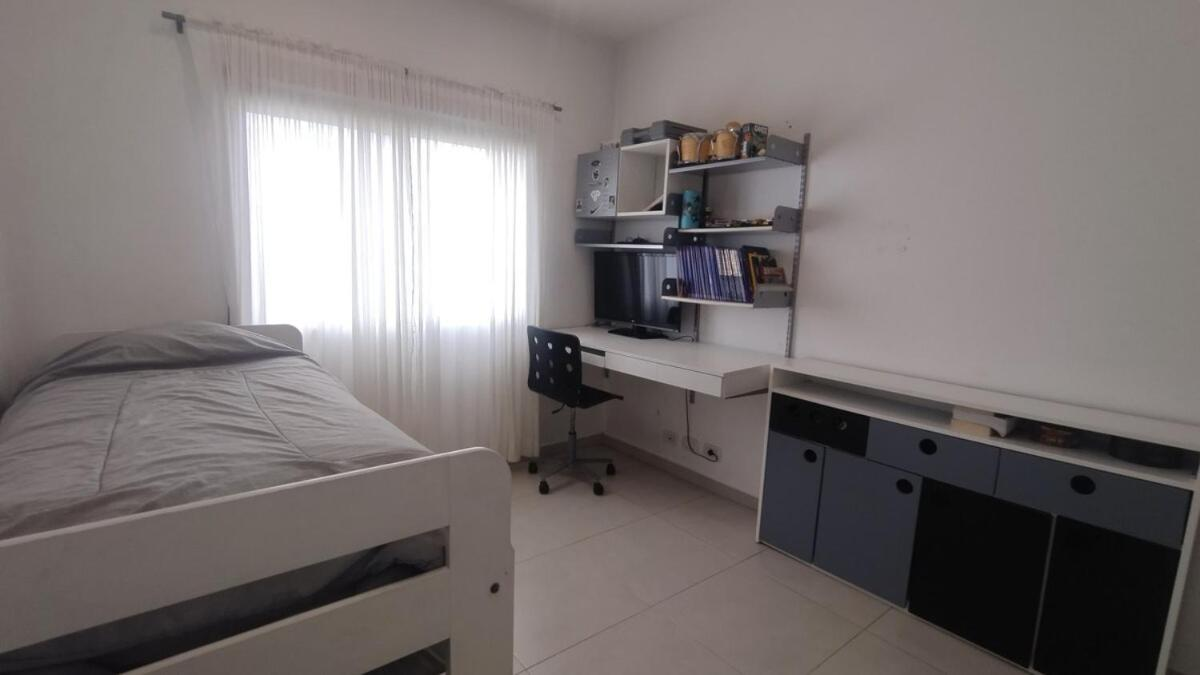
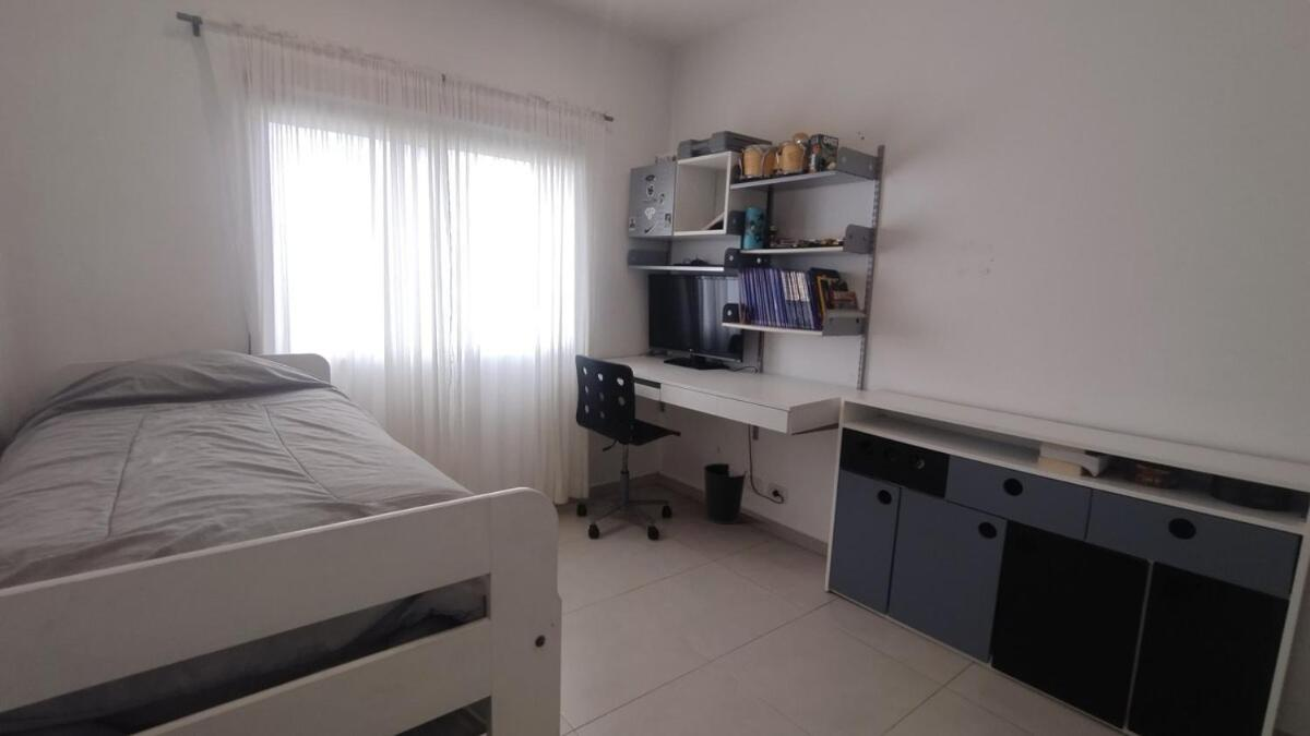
+ wastebasket (723, 493)
